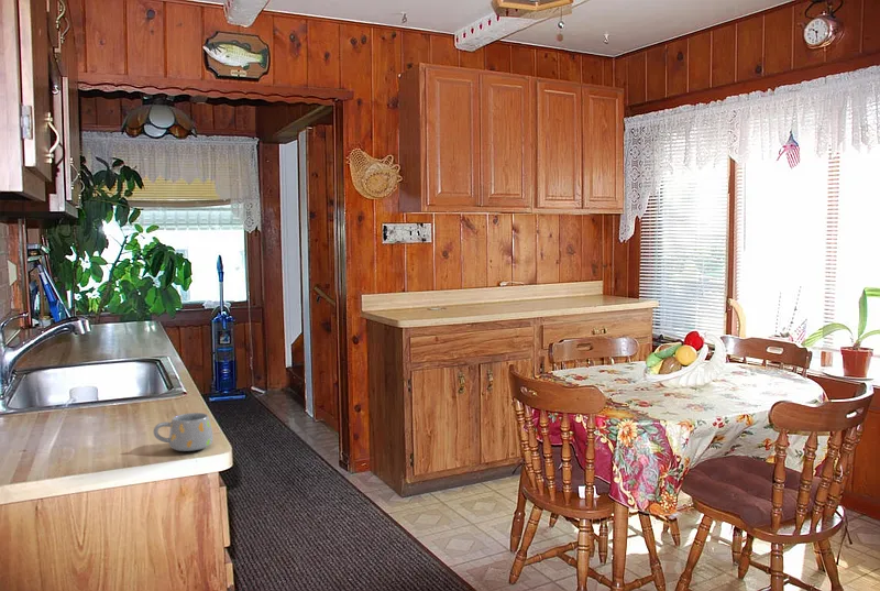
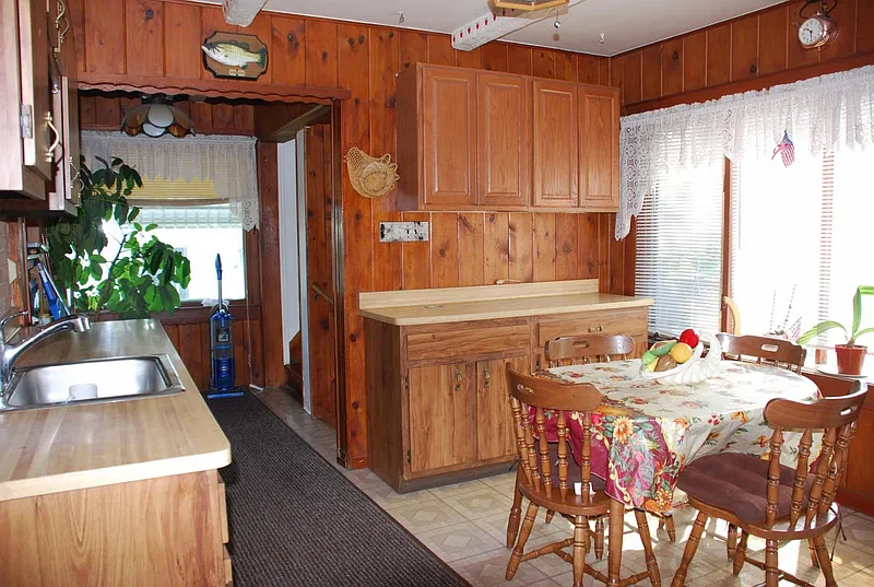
- mug (183, 433)
